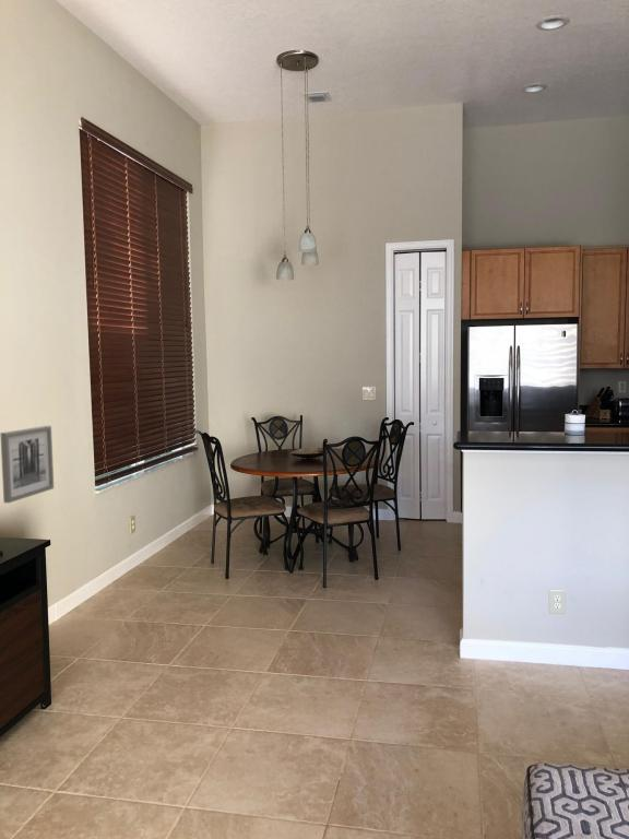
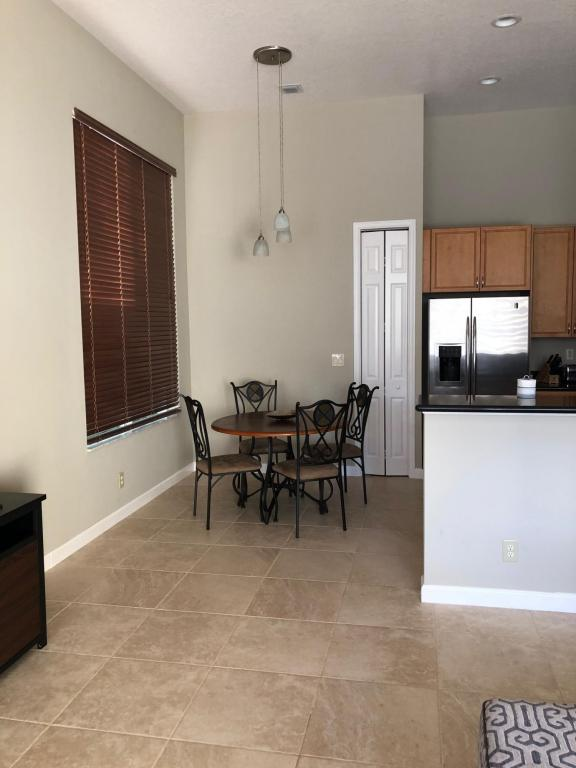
- wall art (28, 462)
